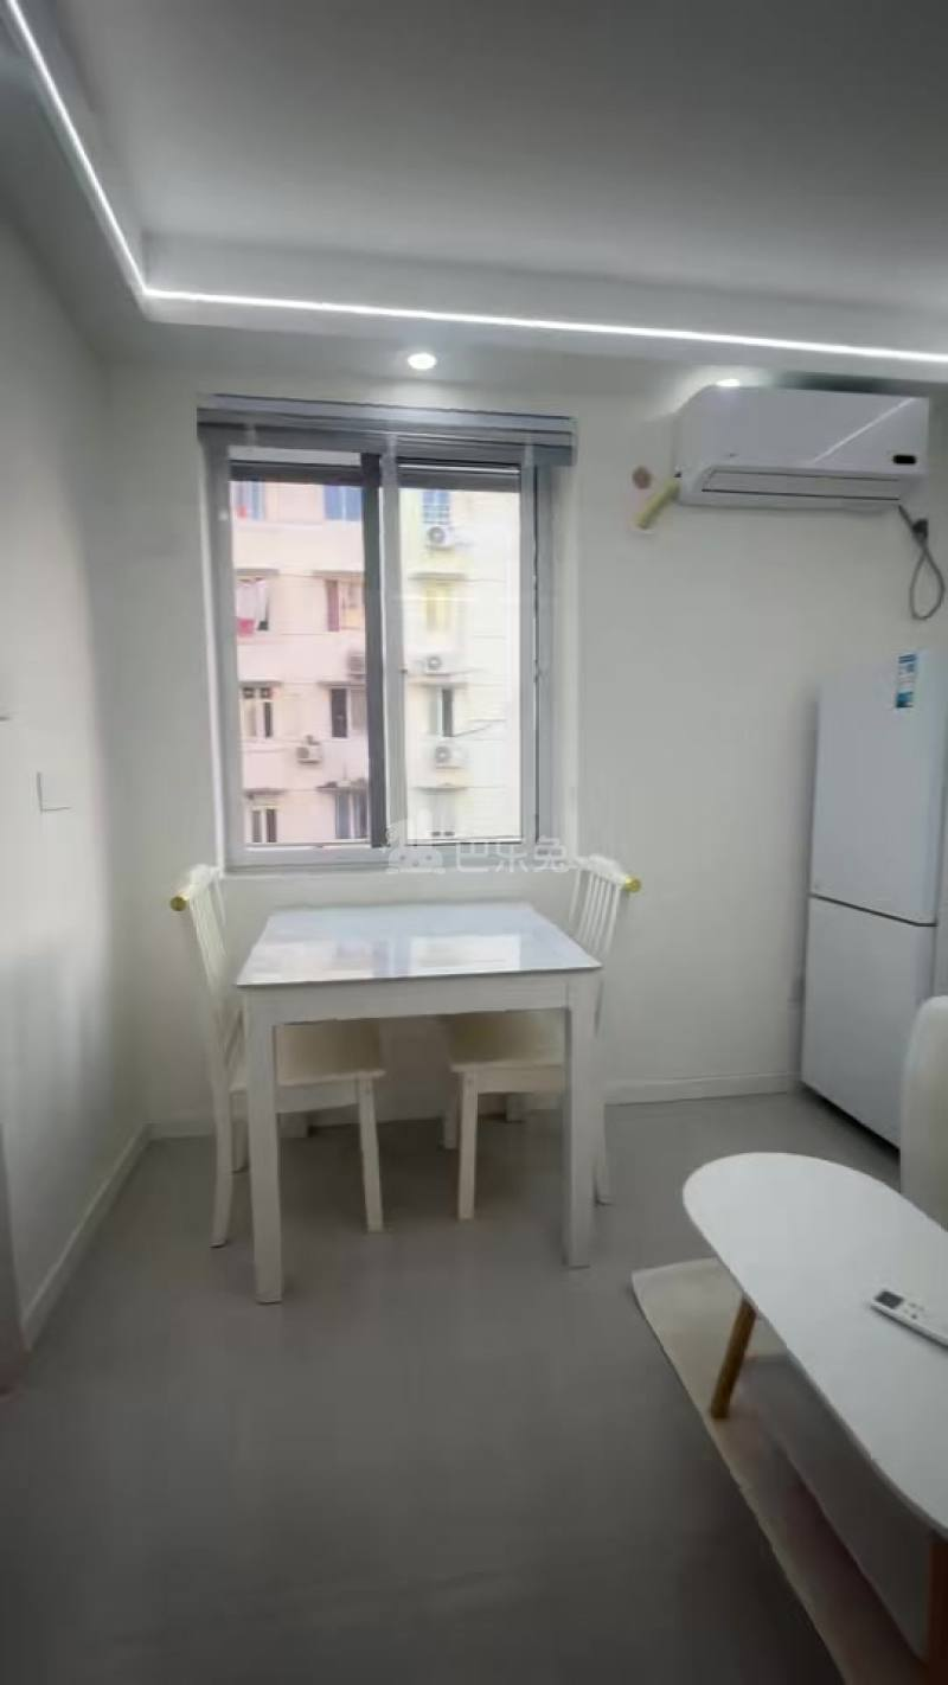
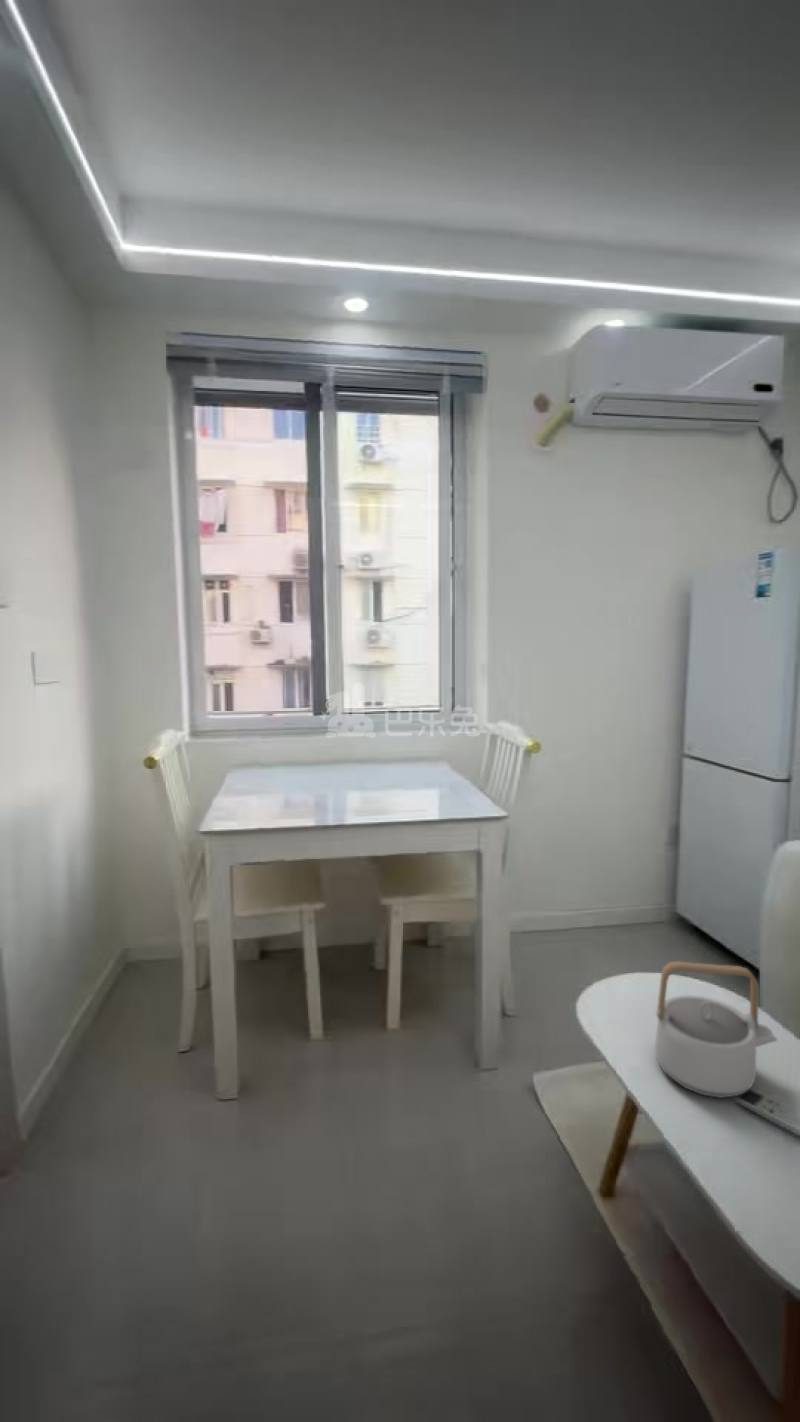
+ teapot (716, 1019)
